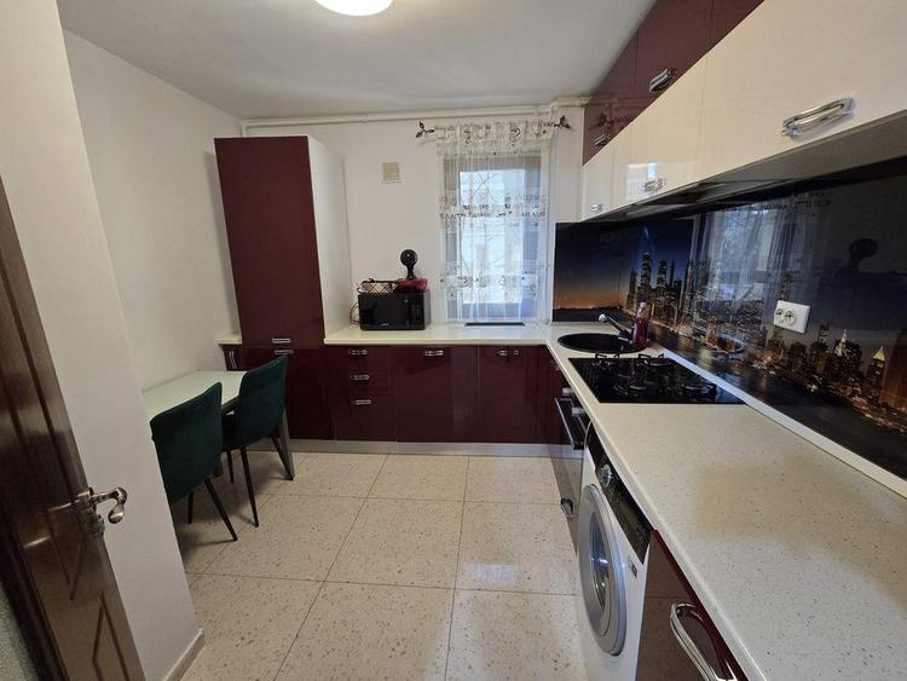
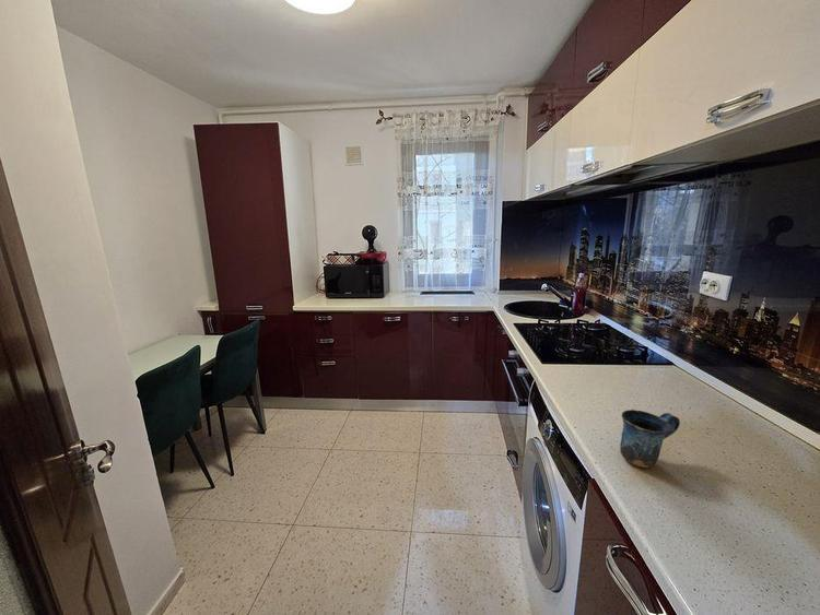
+ mug (651, 439)
